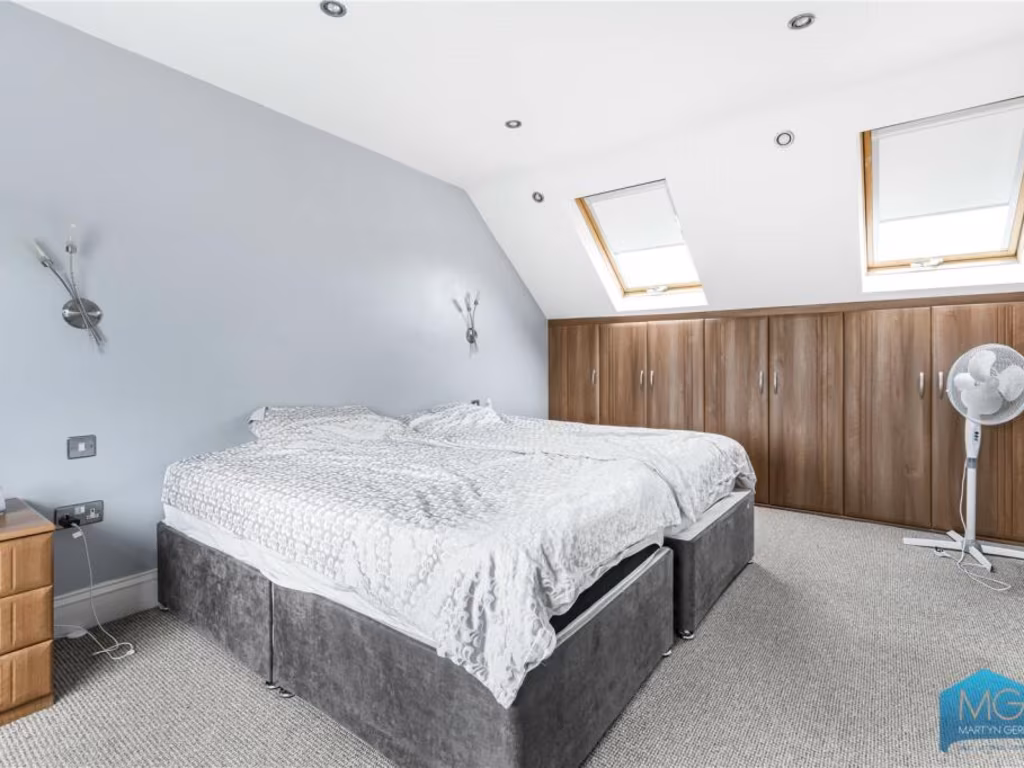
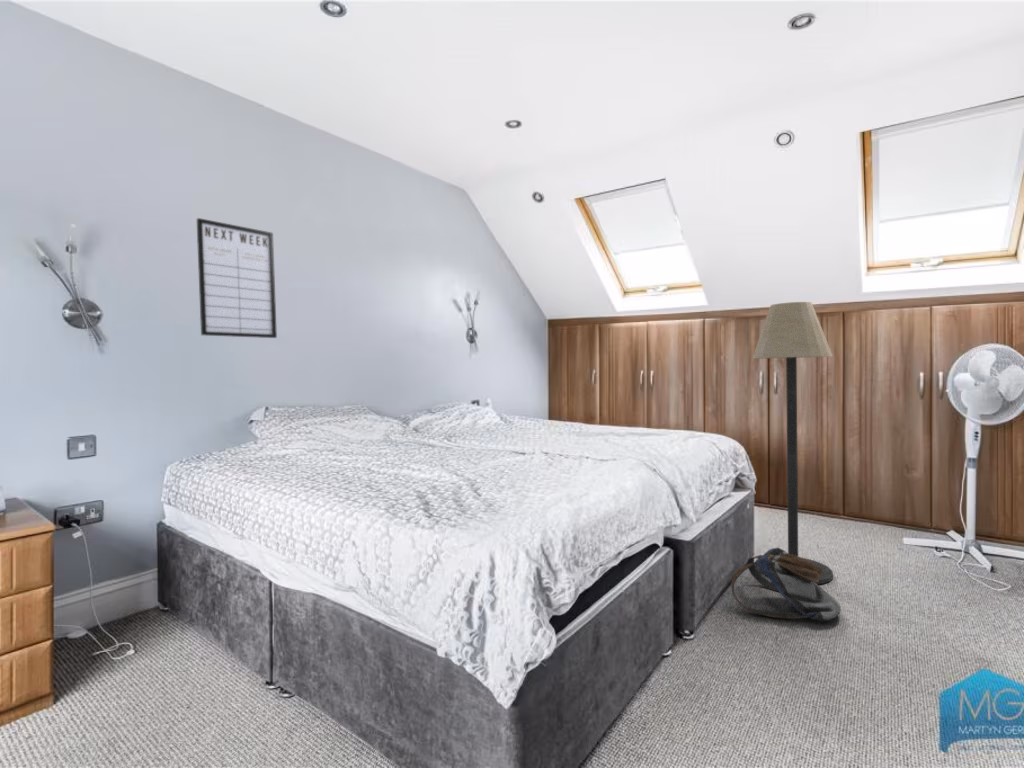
+ writing board (238, 281)
+ backpack (787, 580)
+ floor lamp (792, 438)
